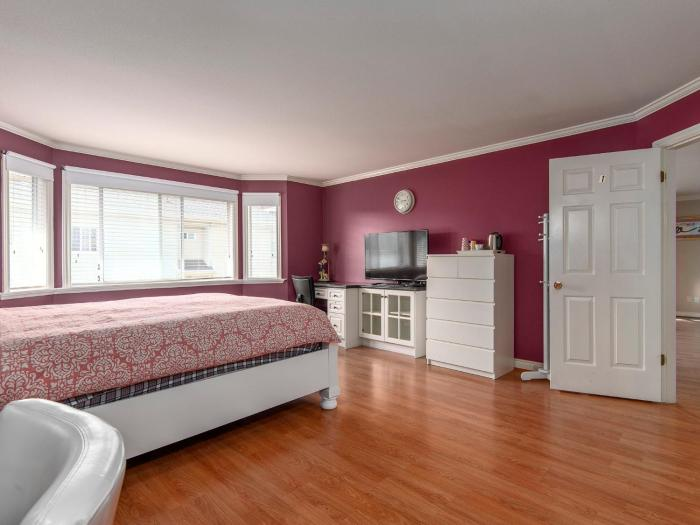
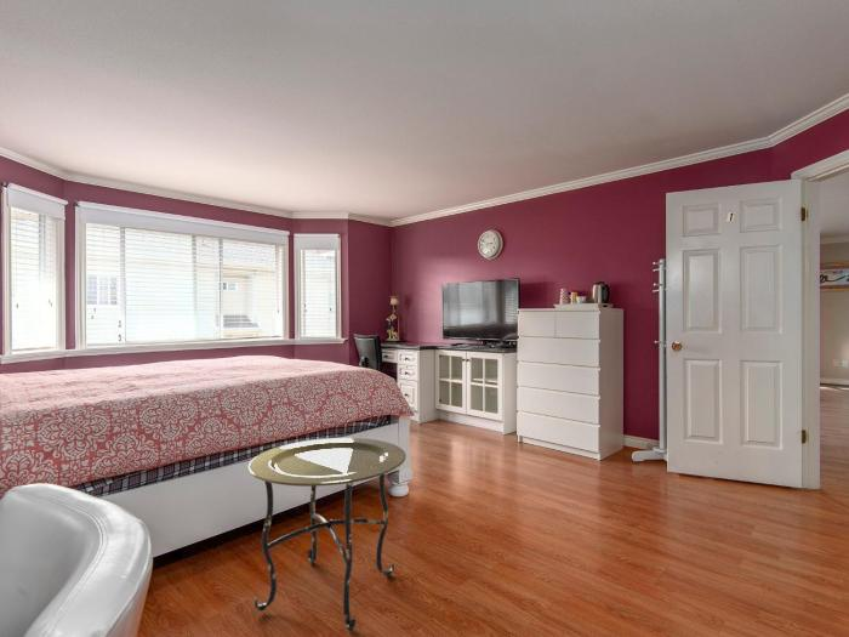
+ side table (330, 524)
